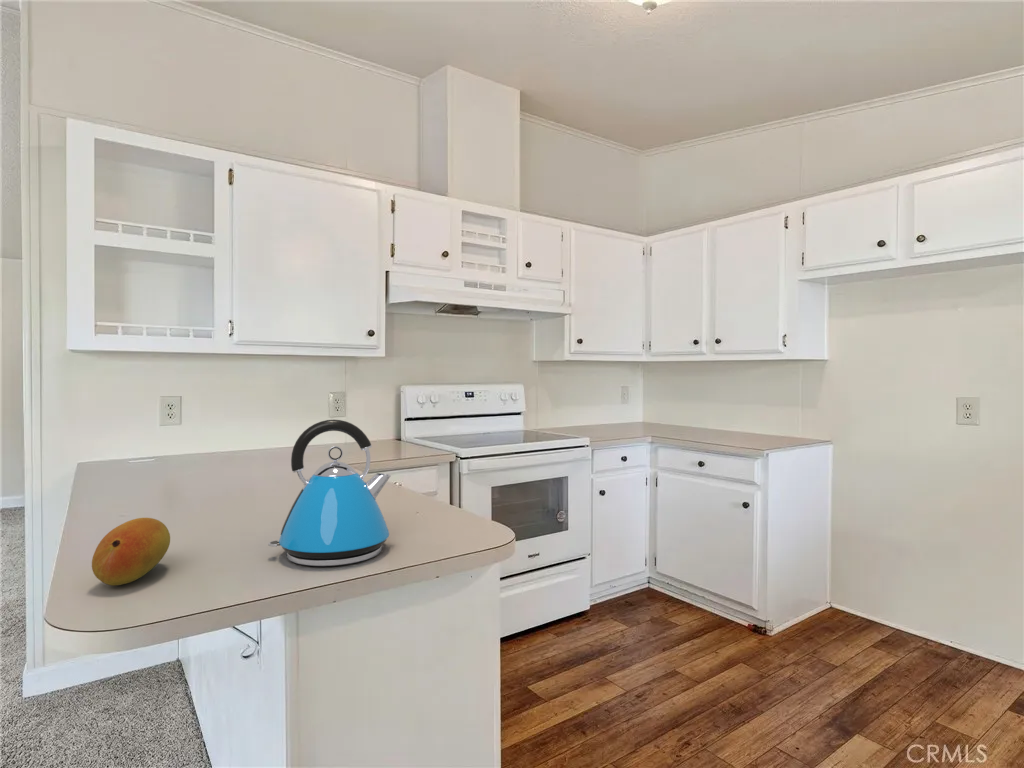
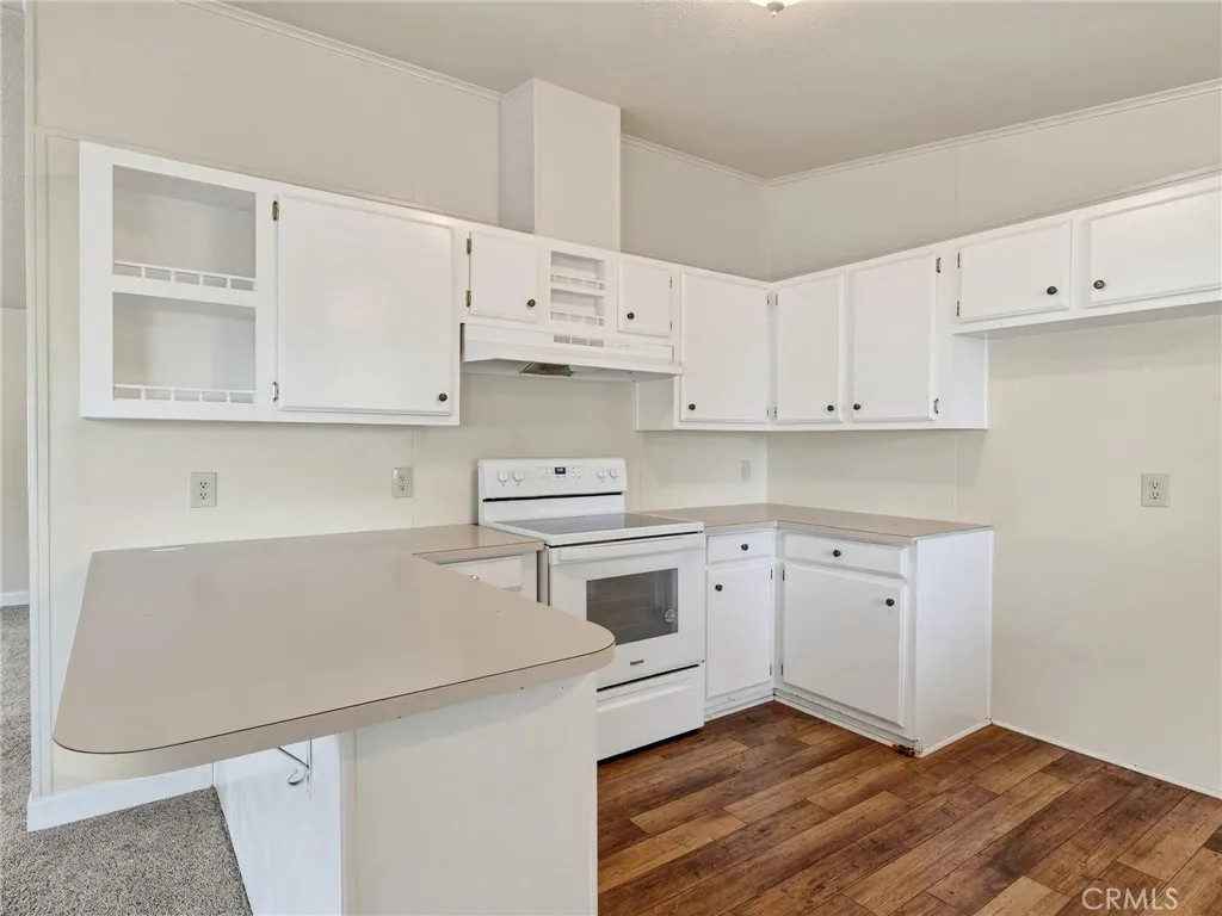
- fruit (137, 547)
- kettle (331, 486)
